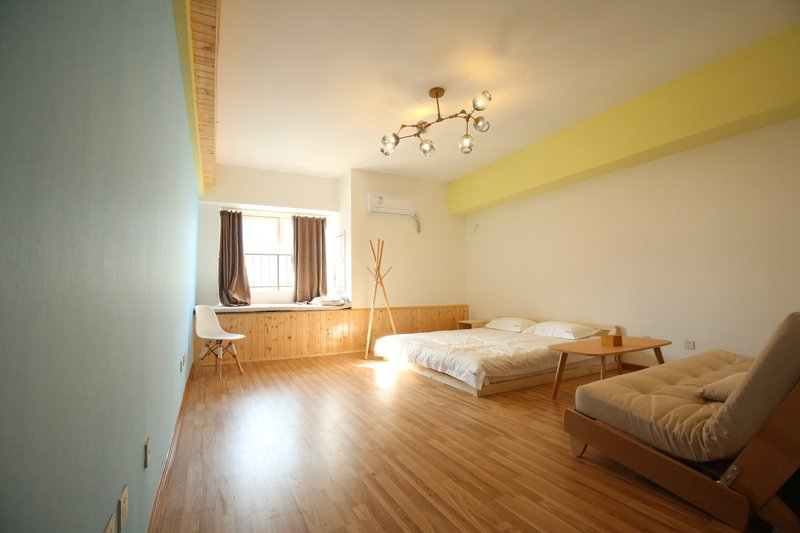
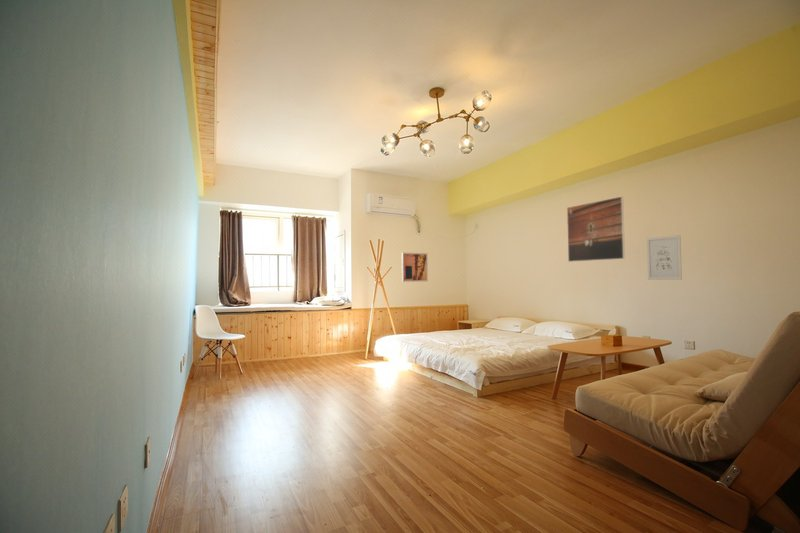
+ wall art (663, 258)
+ wall art (414, 267)
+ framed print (593, 231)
